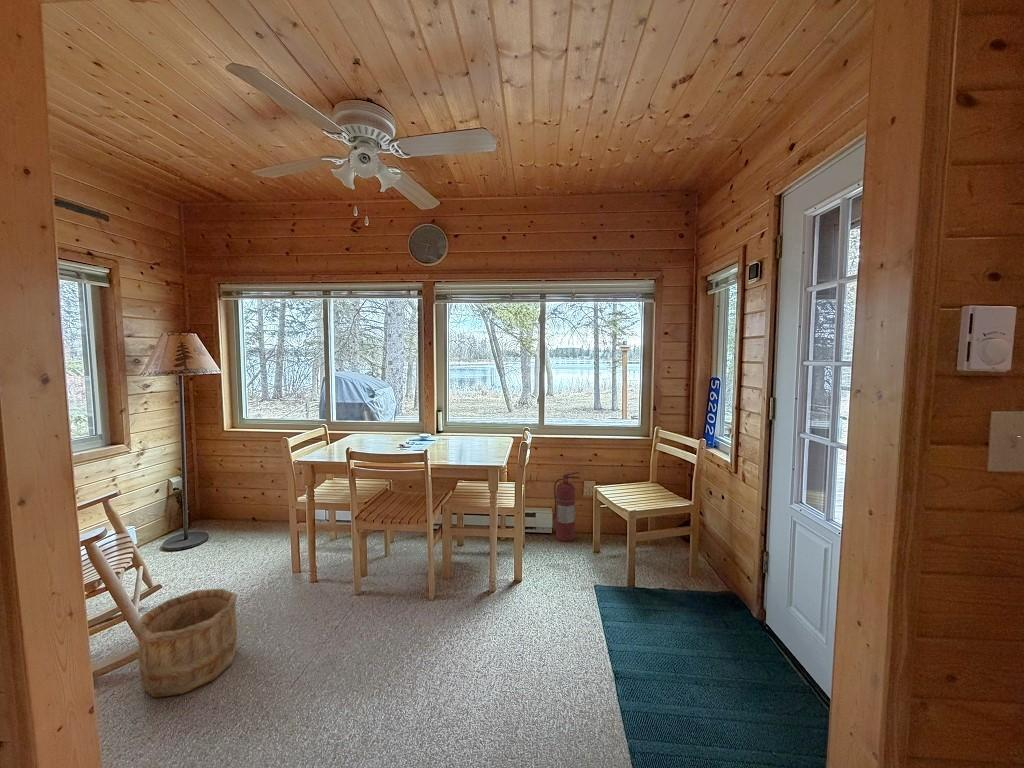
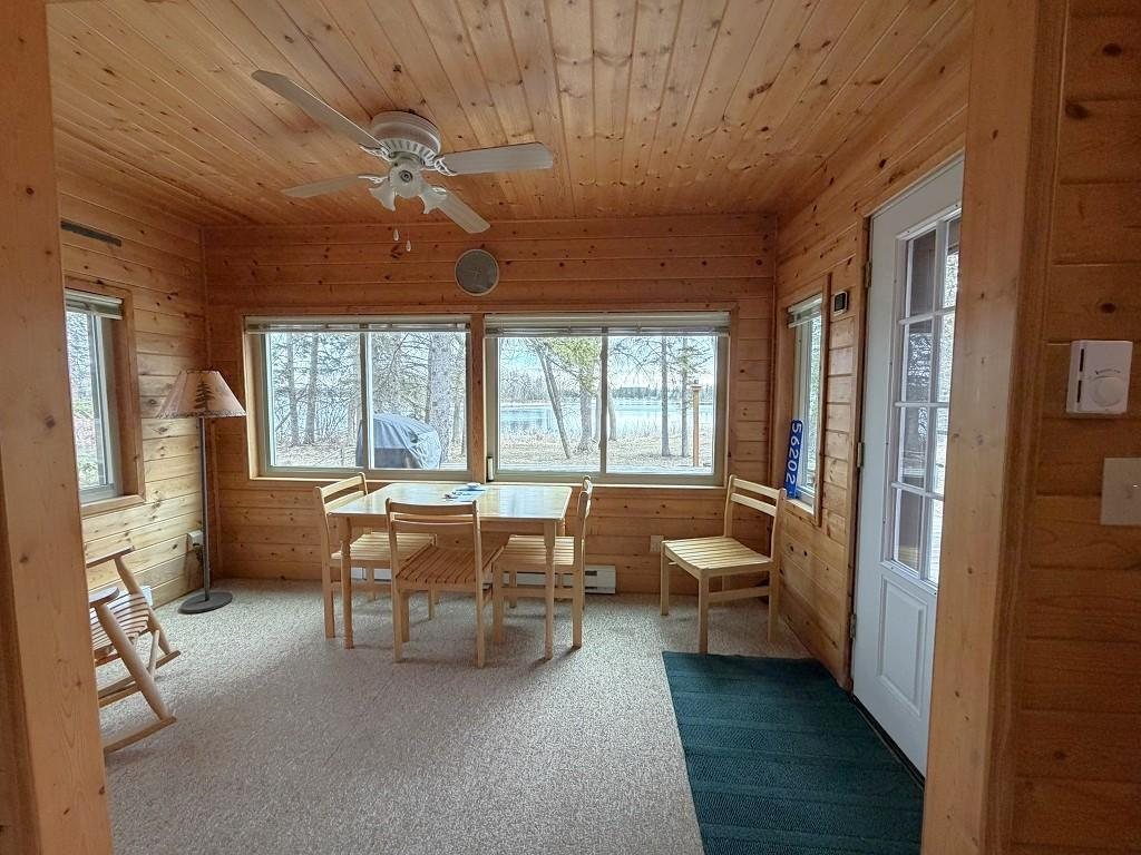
- wooden bucket (190, 638)
- fire extinguisher (566, 505)
